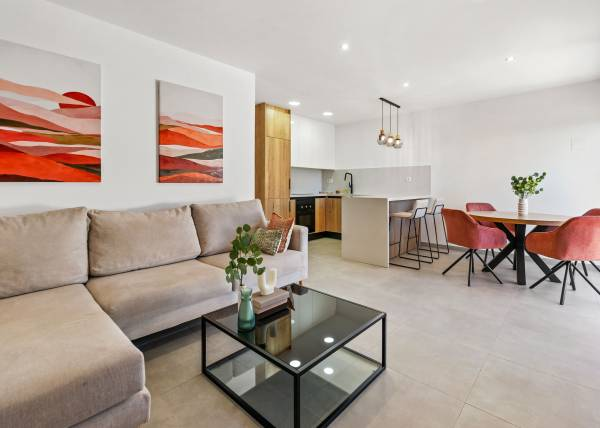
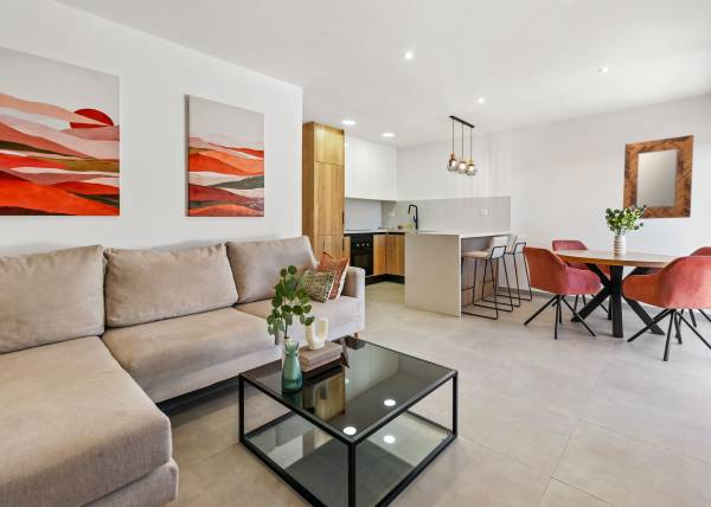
+ home mirror (655, 179)
